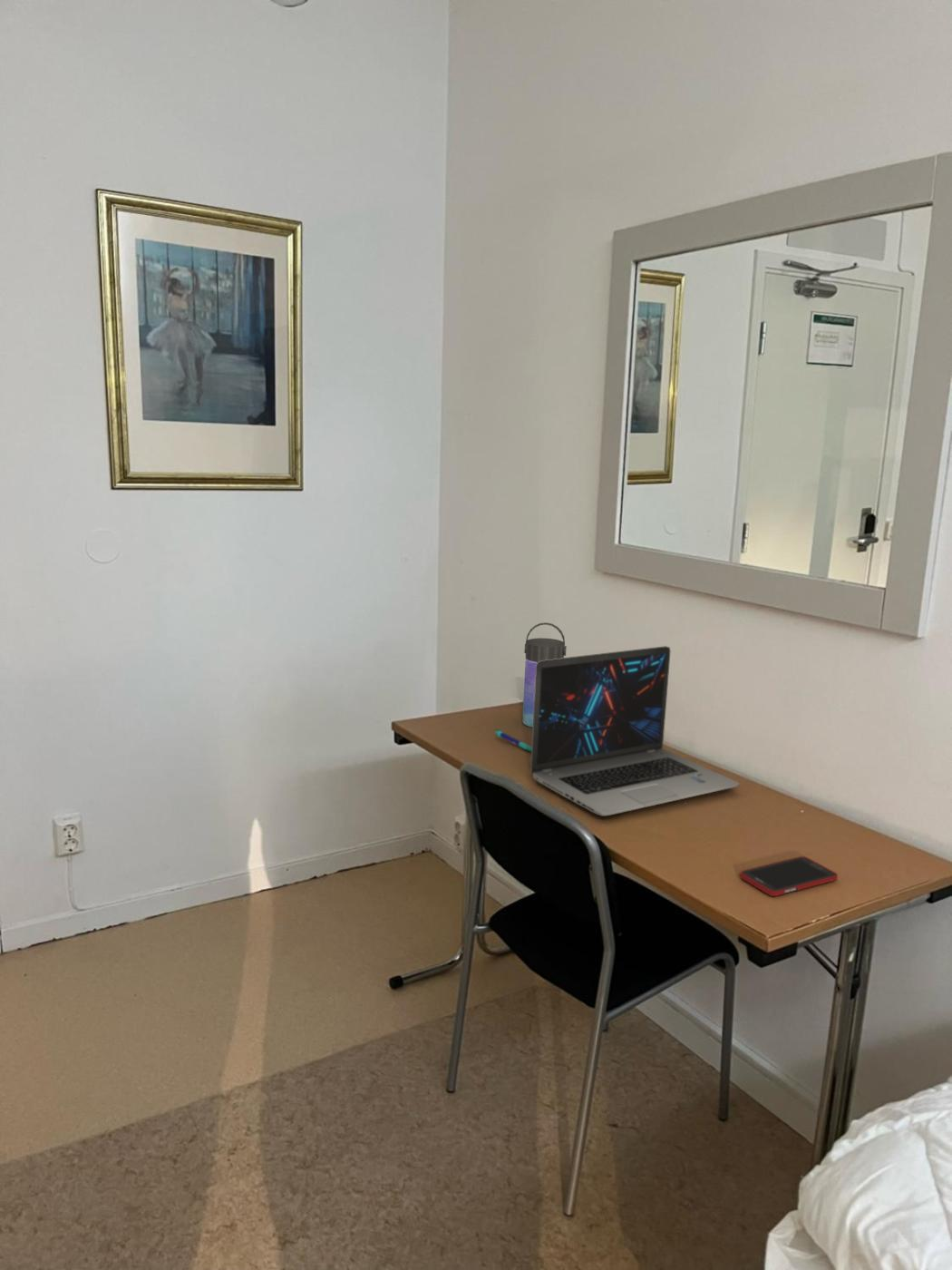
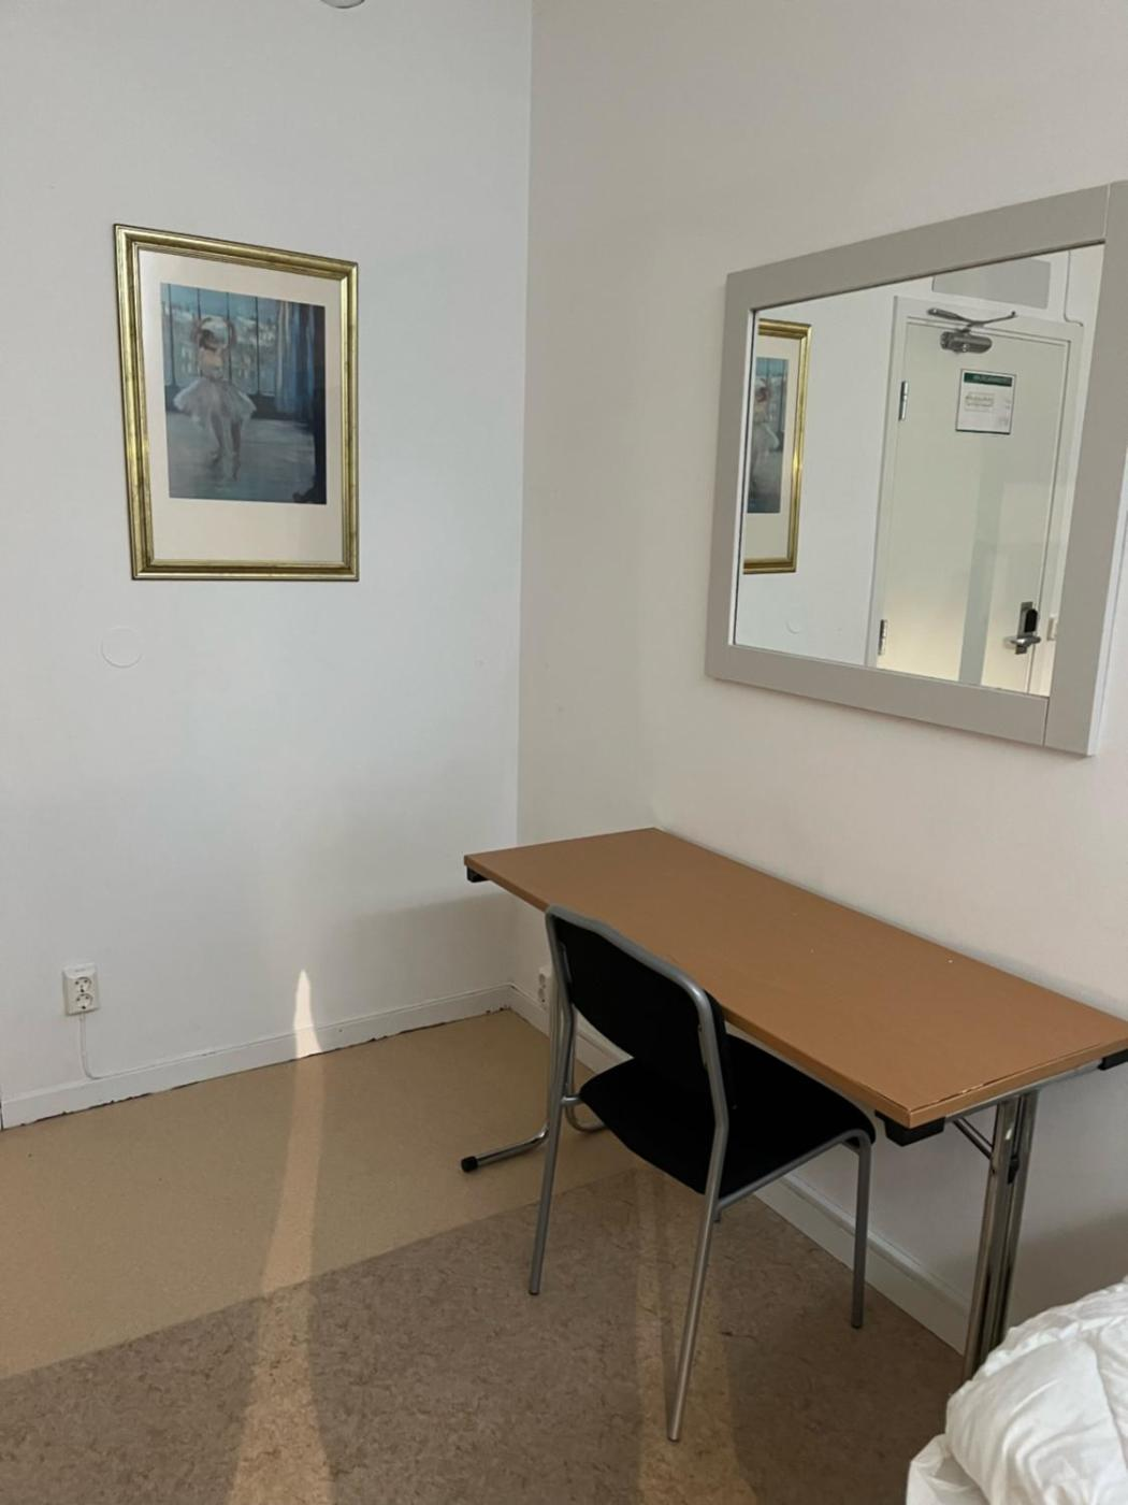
- water bottle (535, 673)
- cell phone (789, 875)
- laptop (638, 727)
- pen (515, 741)
